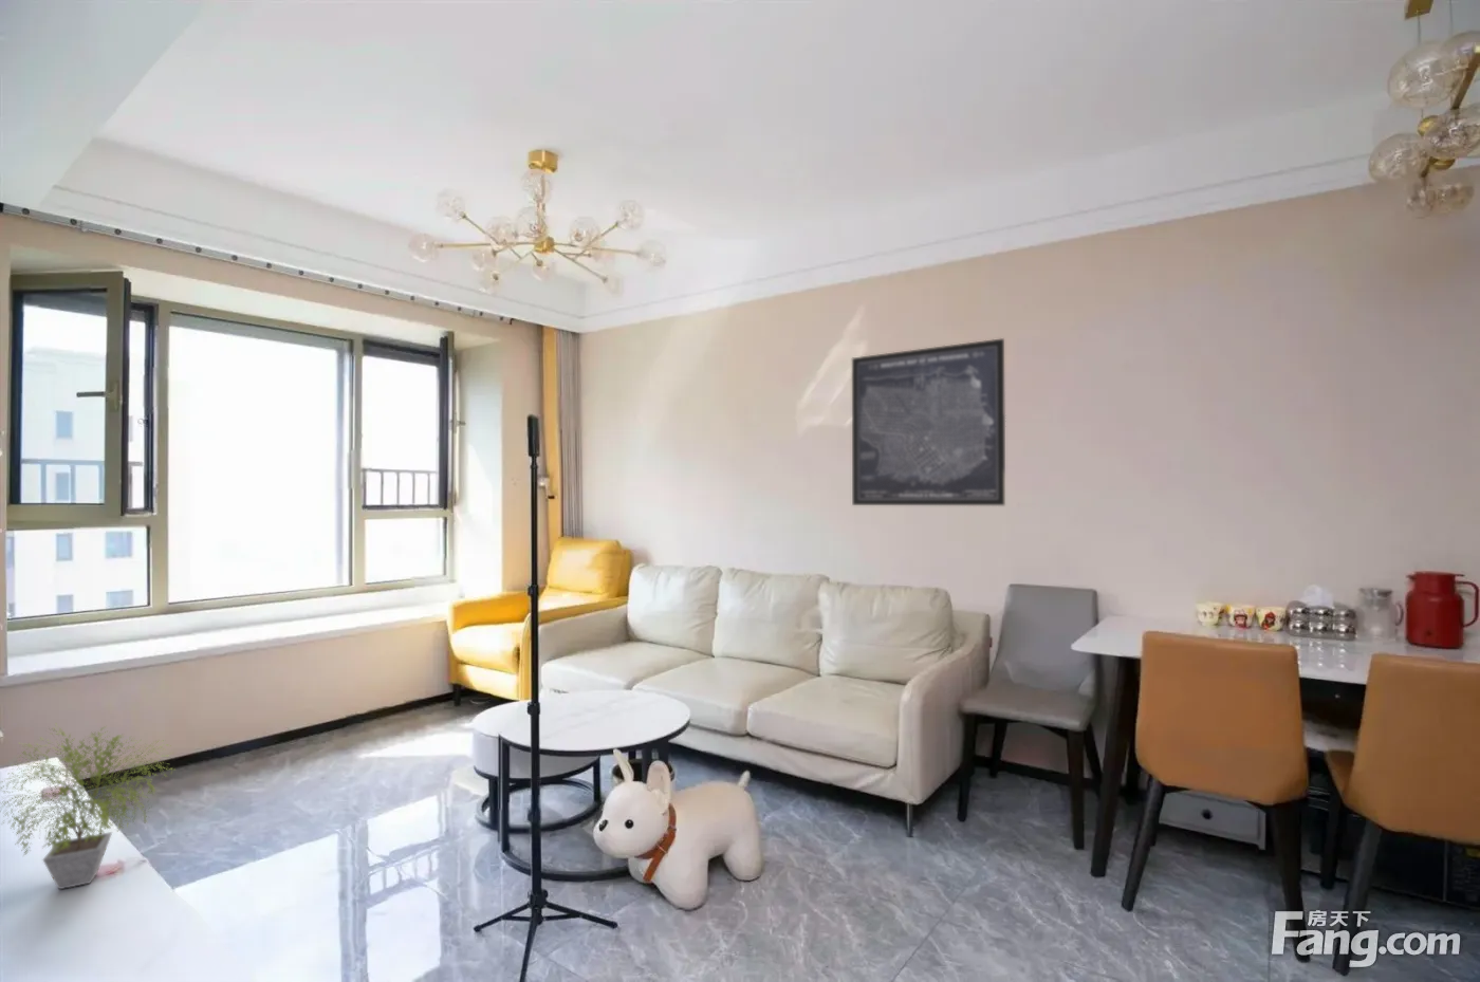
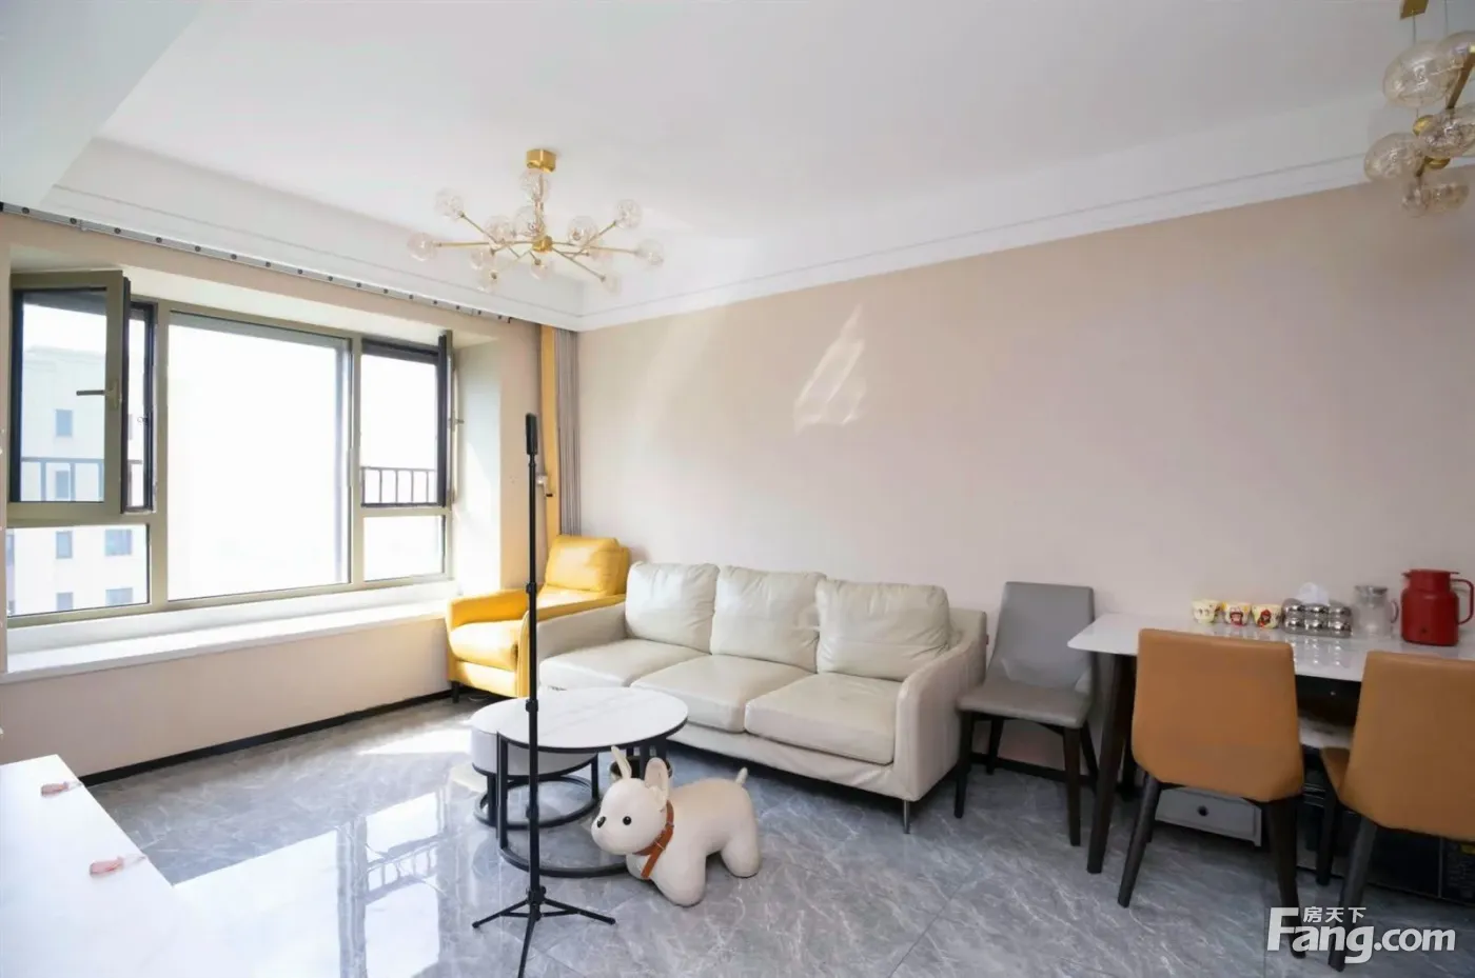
- potted plant (90, 799)
- wall art (922, 427)
